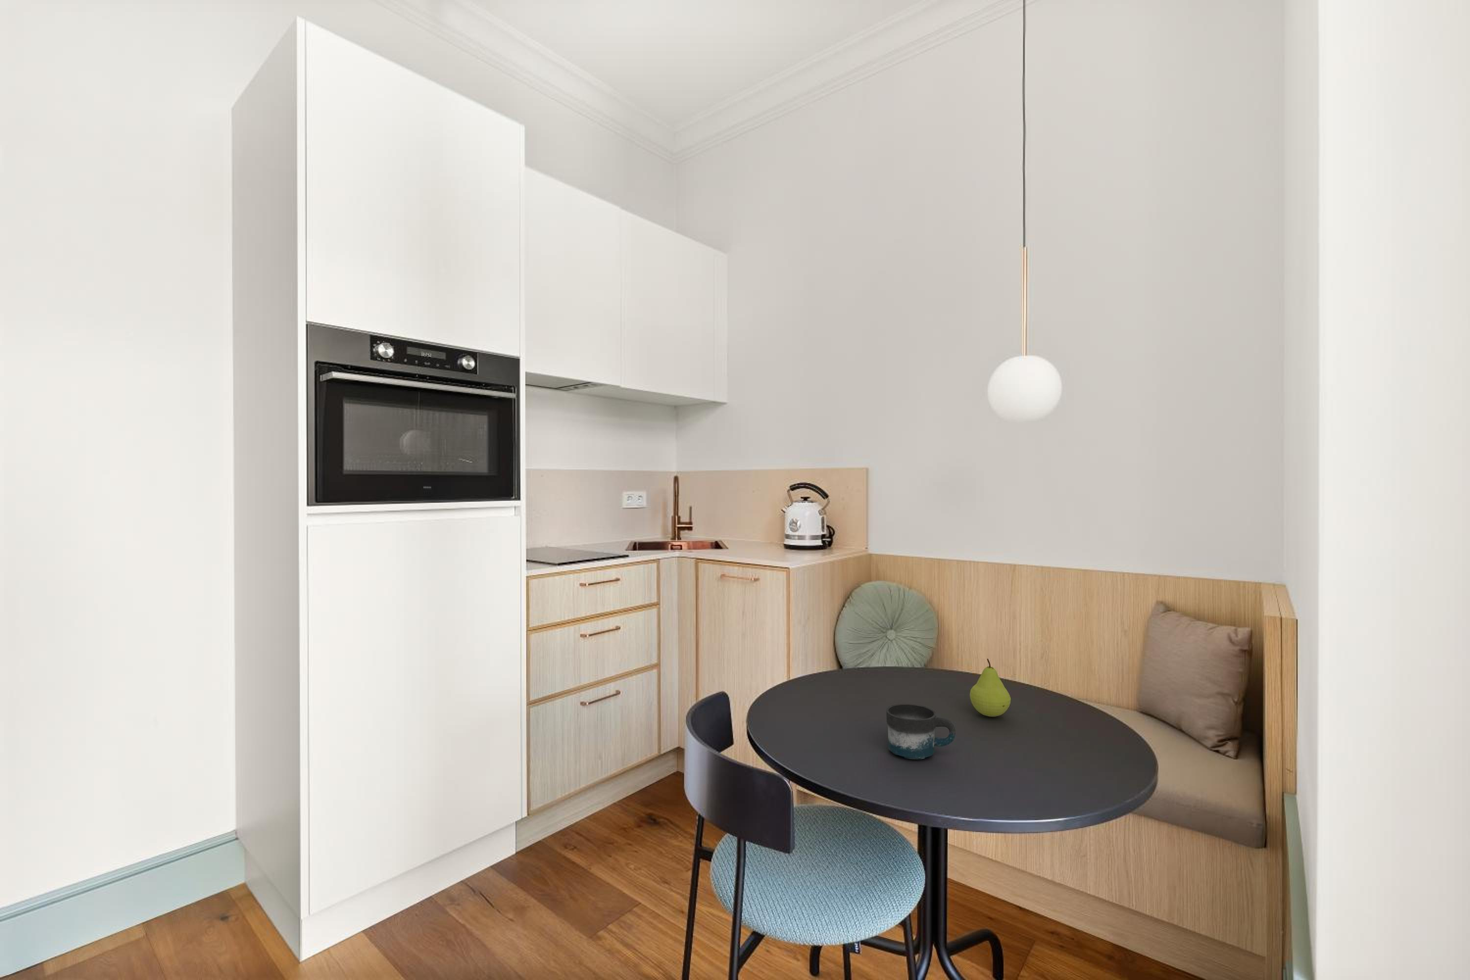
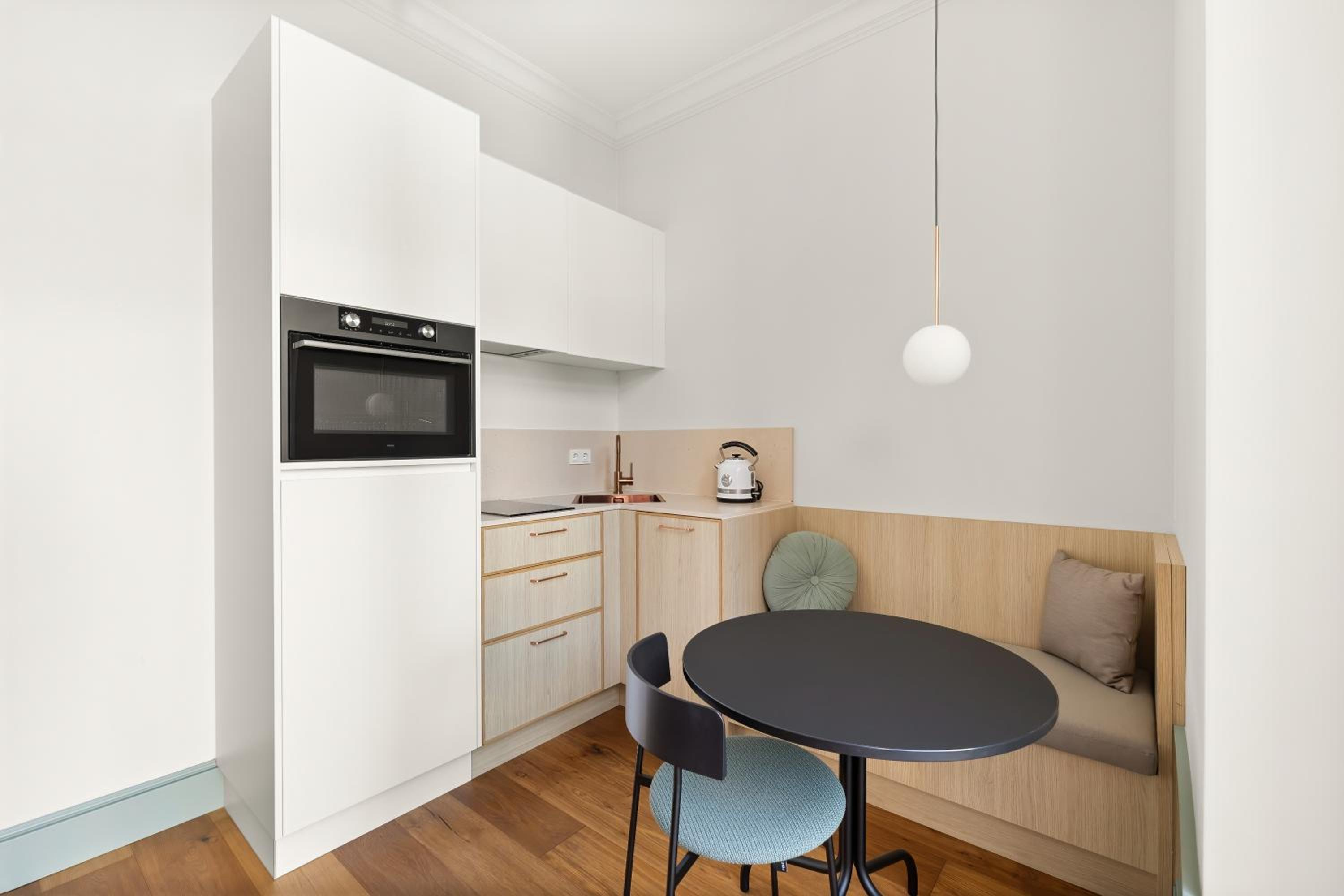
- fruit (990, 687)
- mug (917, 731)
